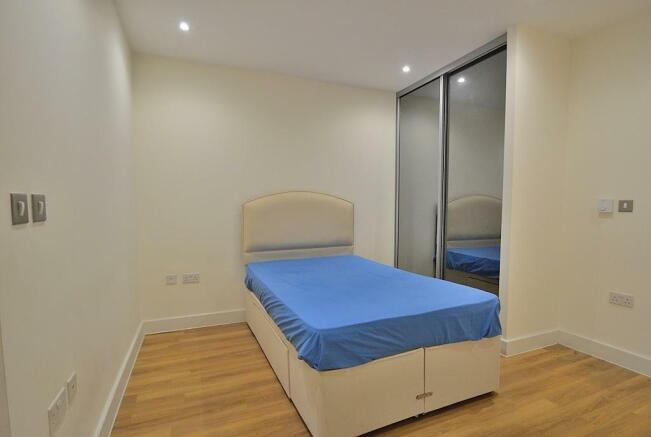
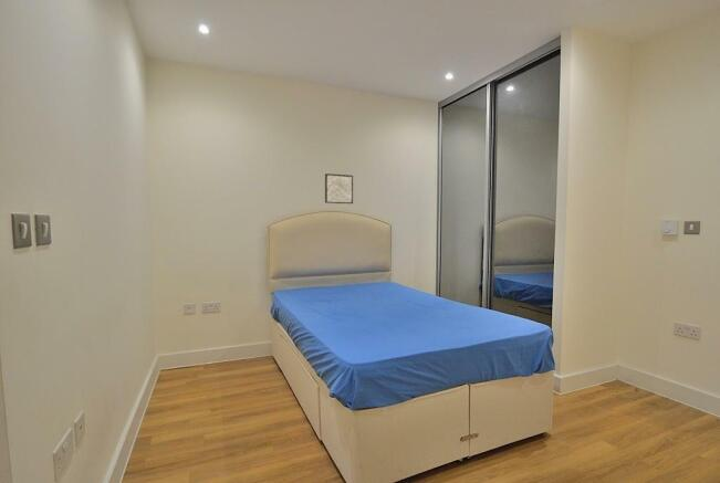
+ wall art (338, 188)
